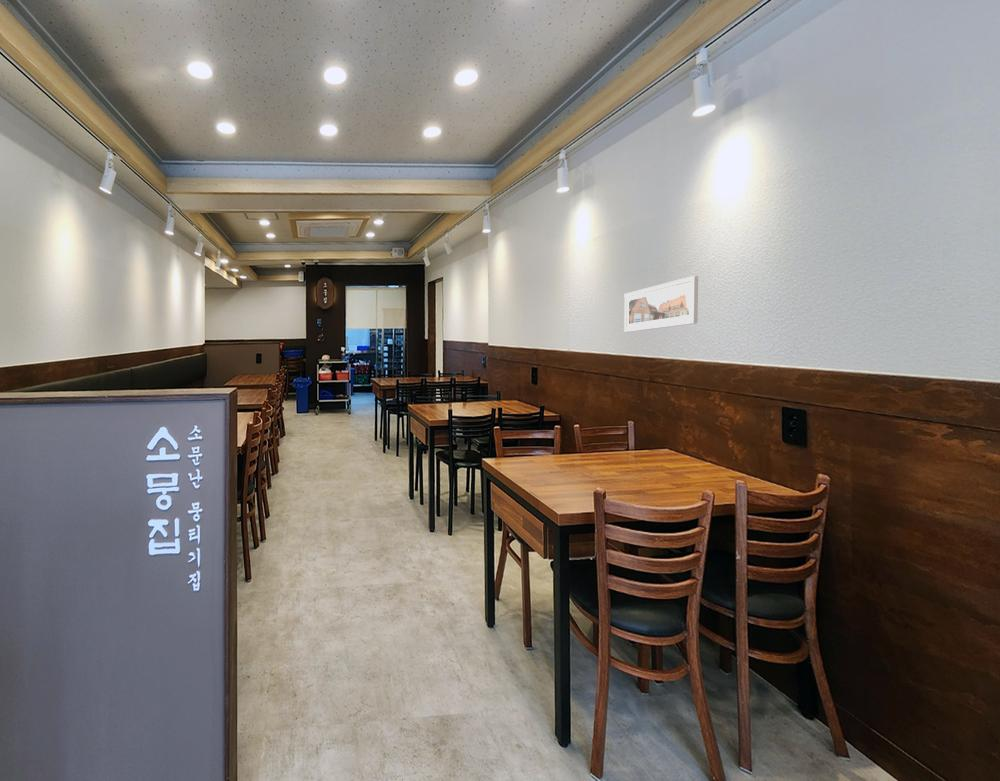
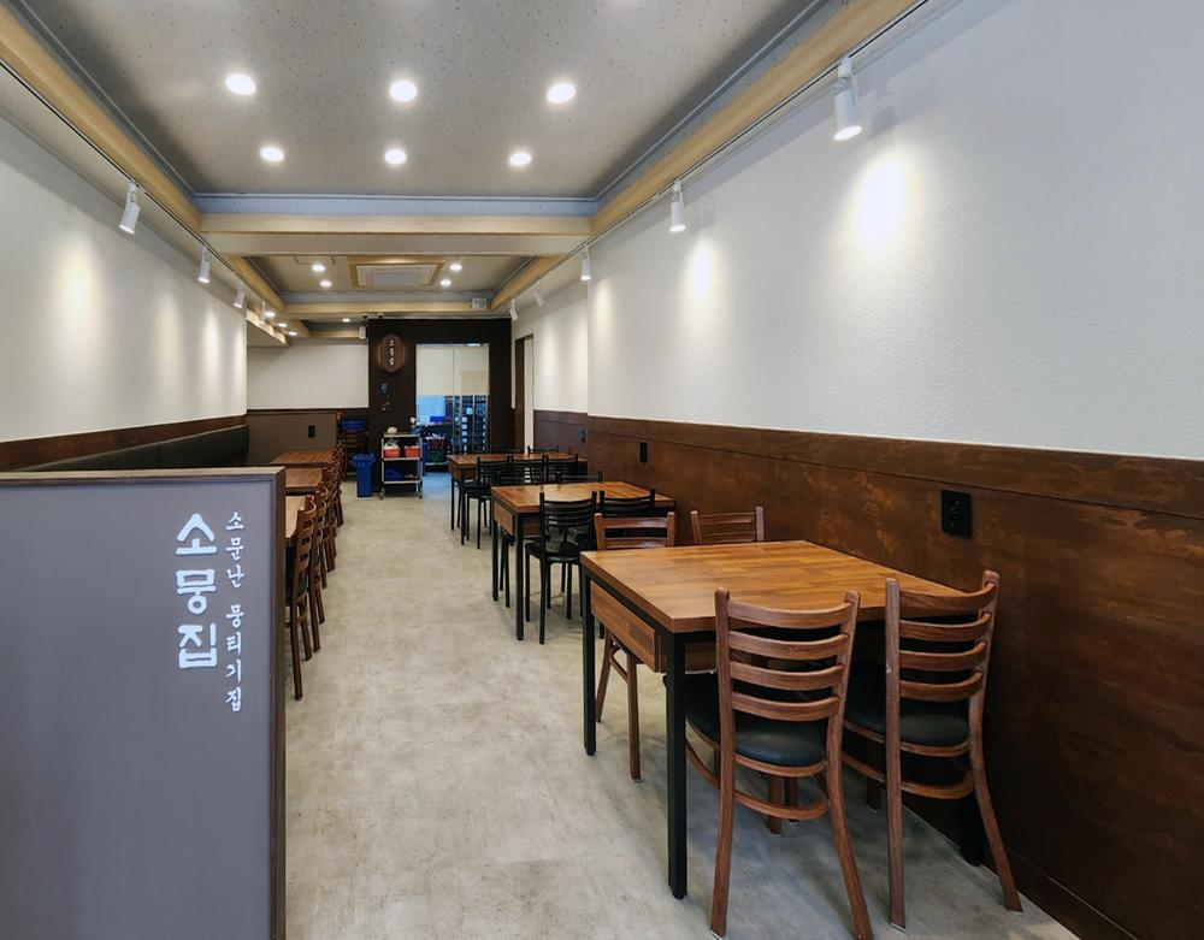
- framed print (657, 307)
